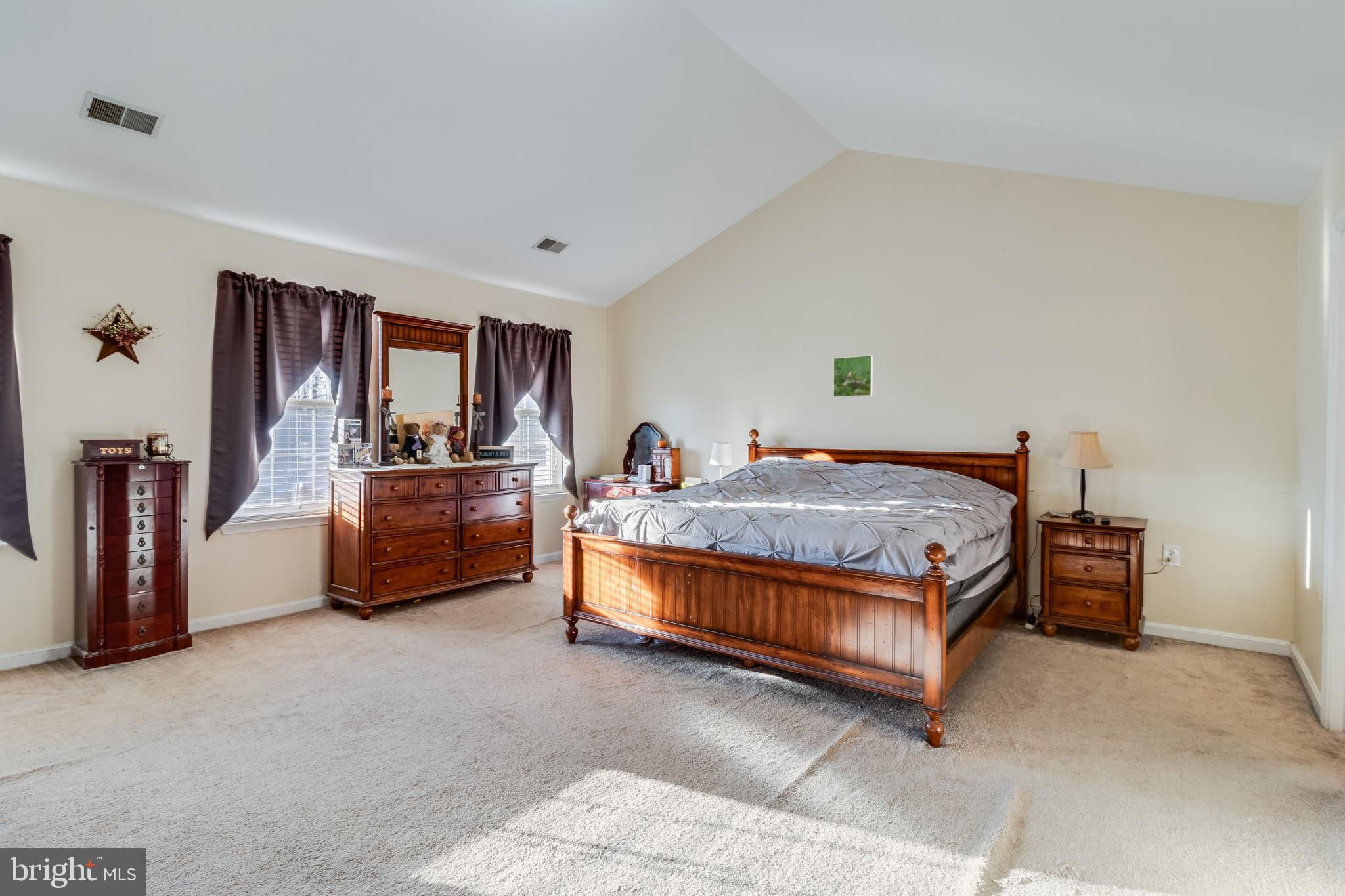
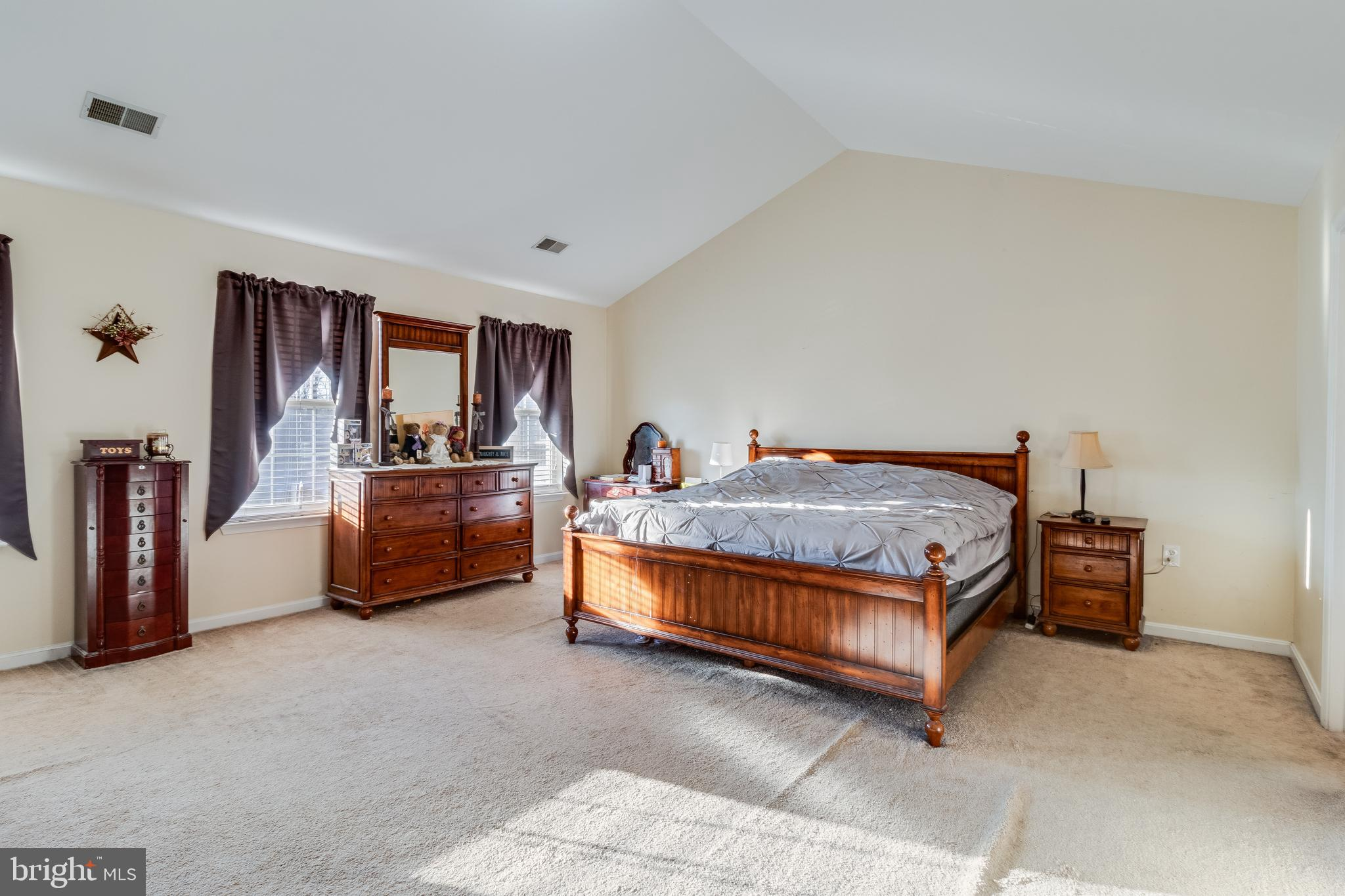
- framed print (852, 377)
